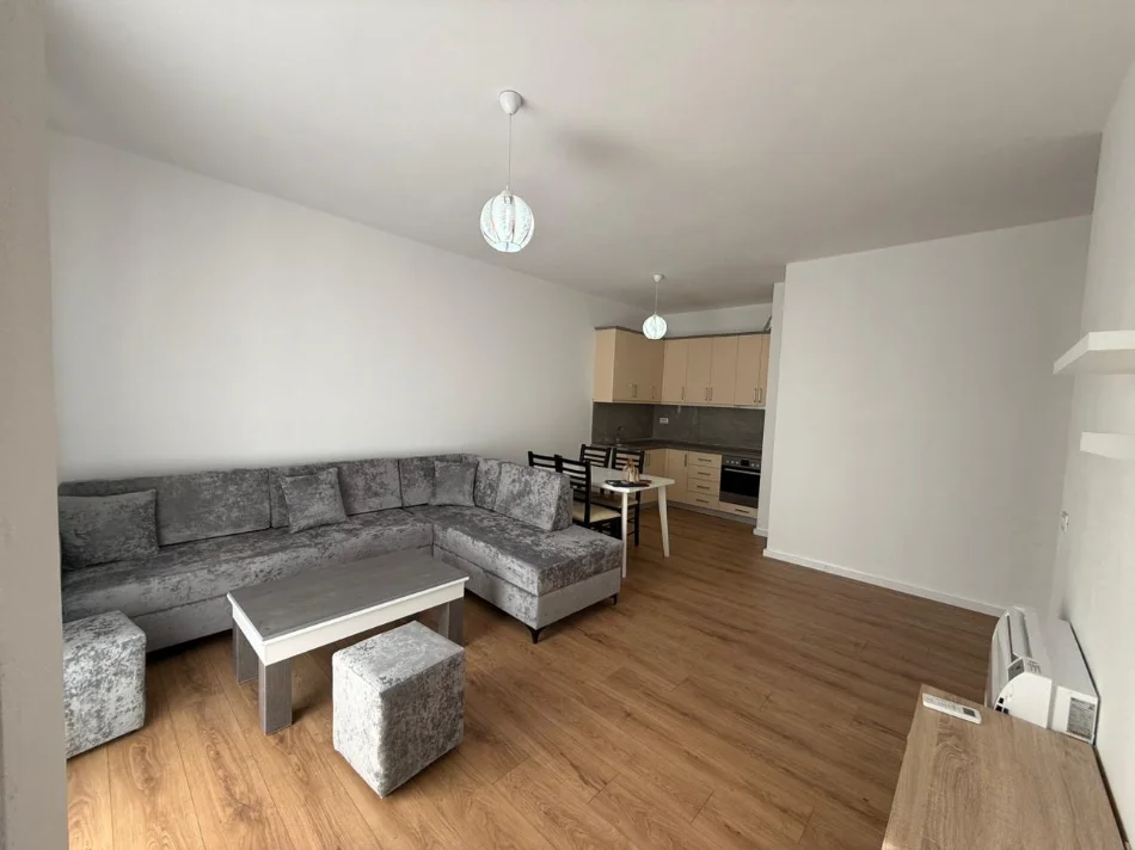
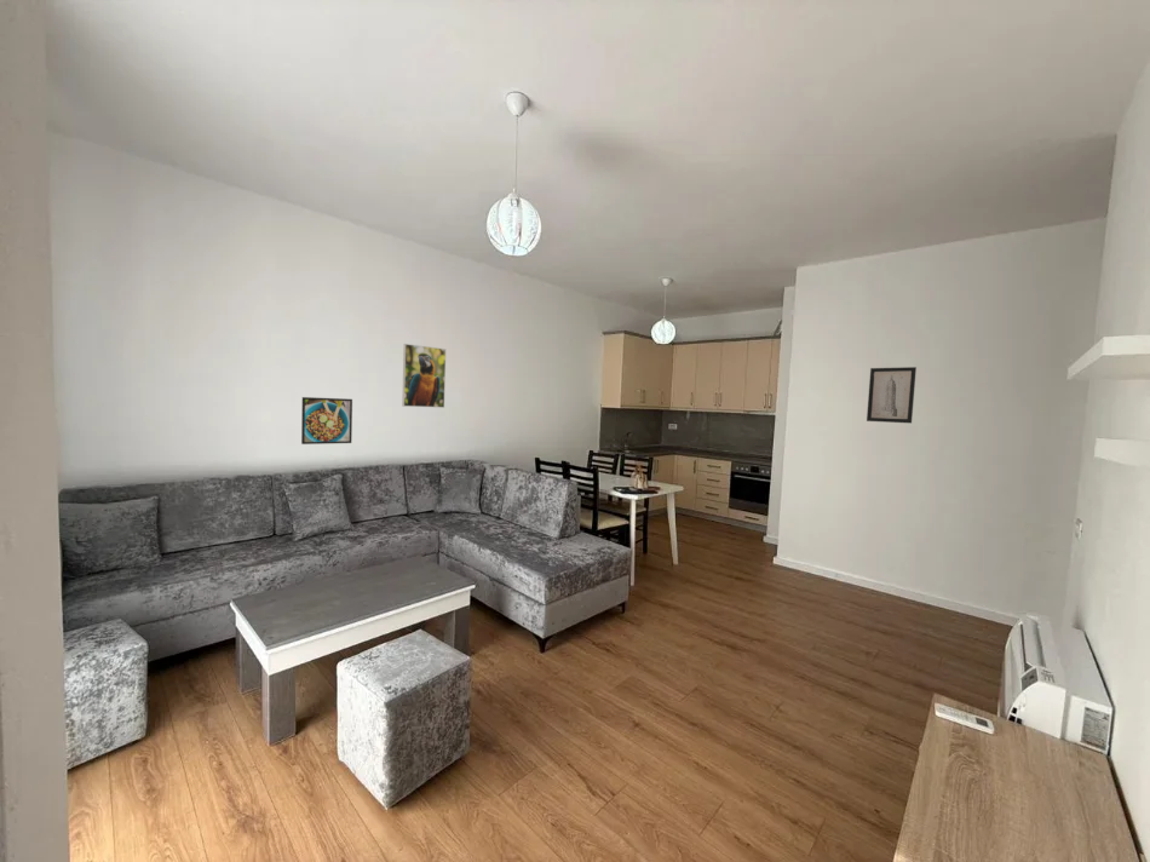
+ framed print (327, 420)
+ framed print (424, 377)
+ wall art (890, 395)
